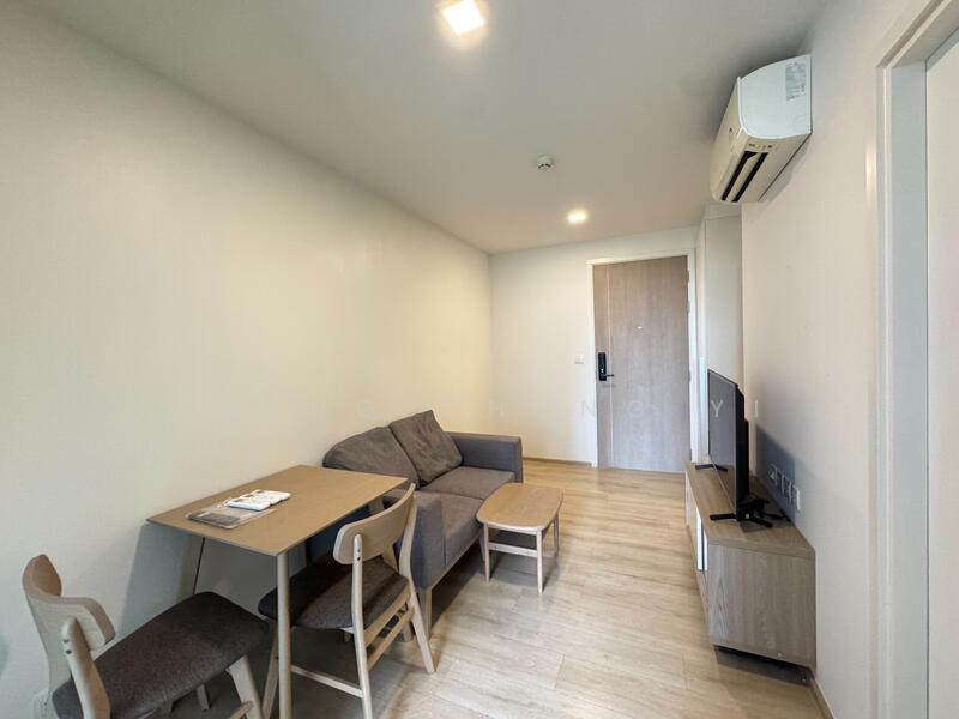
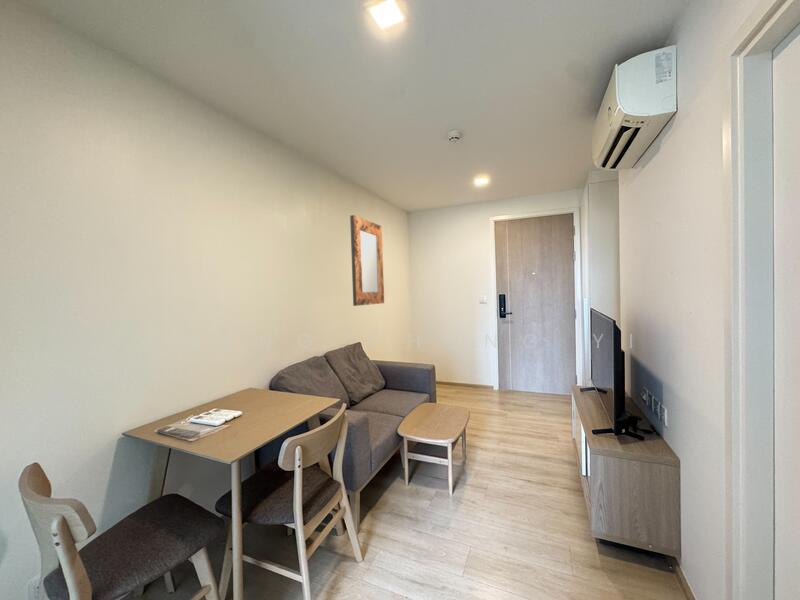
+ home mirror (368, 262)
